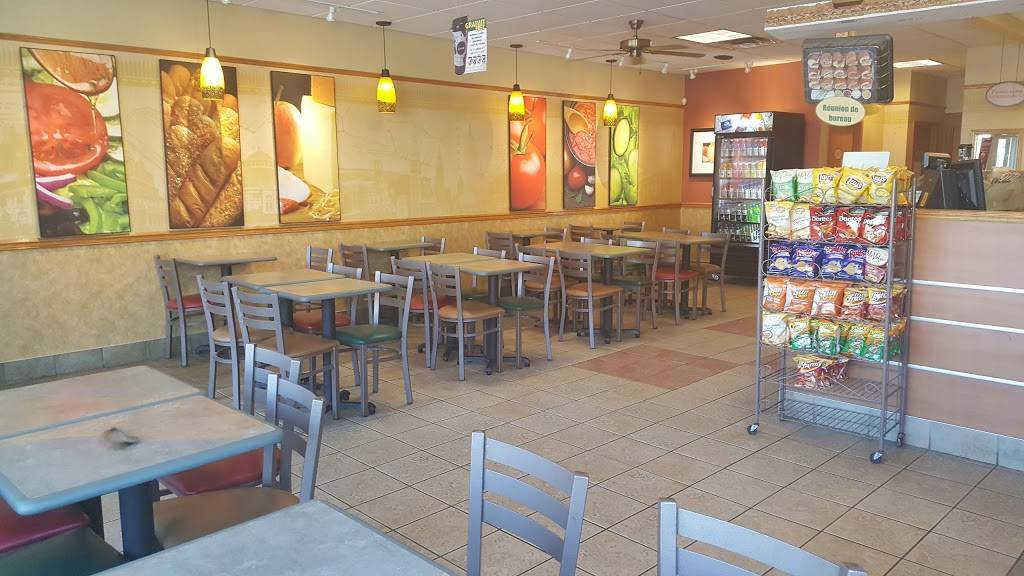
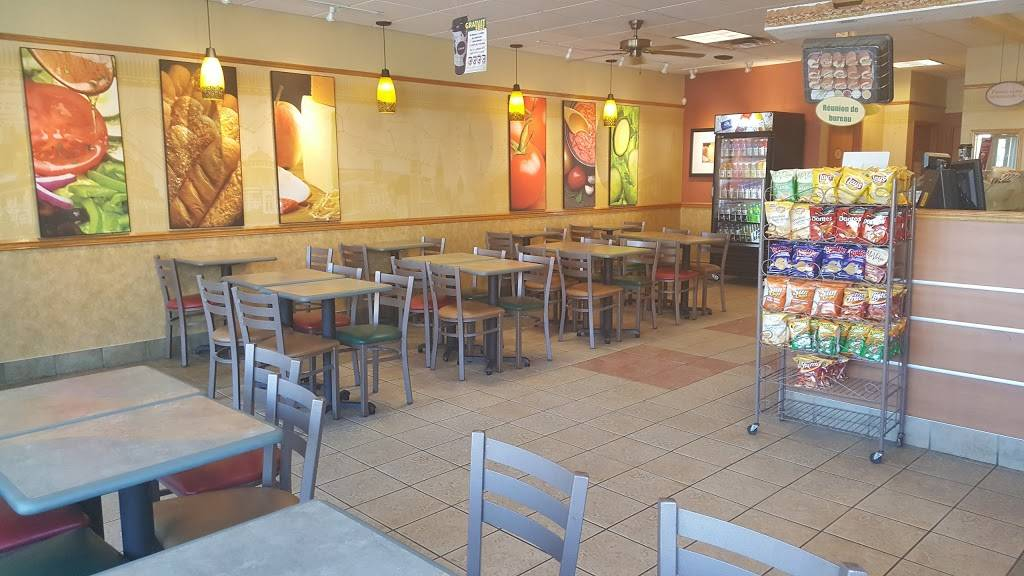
- spoon (123, 433)
